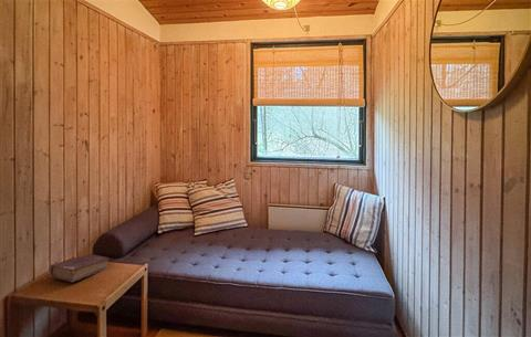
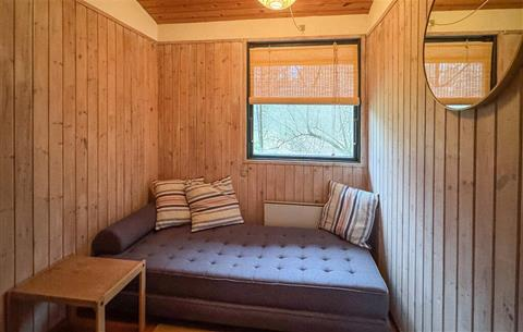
- book (81, 266)
